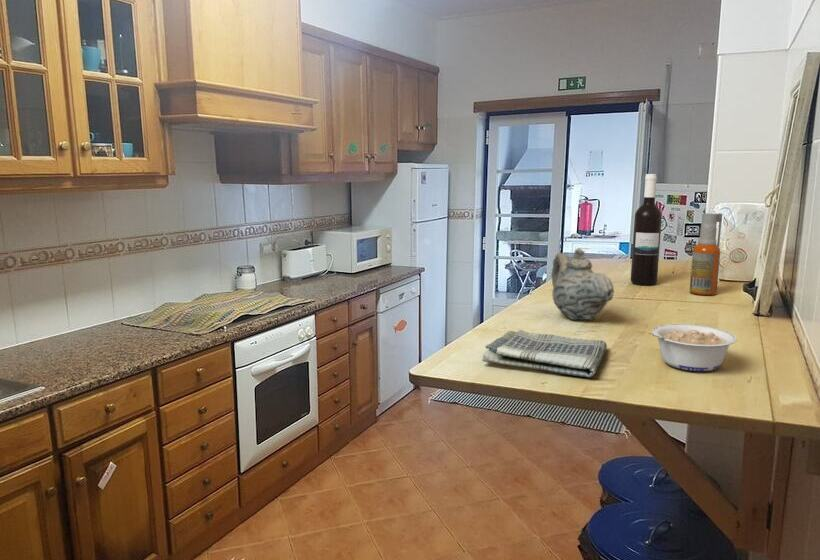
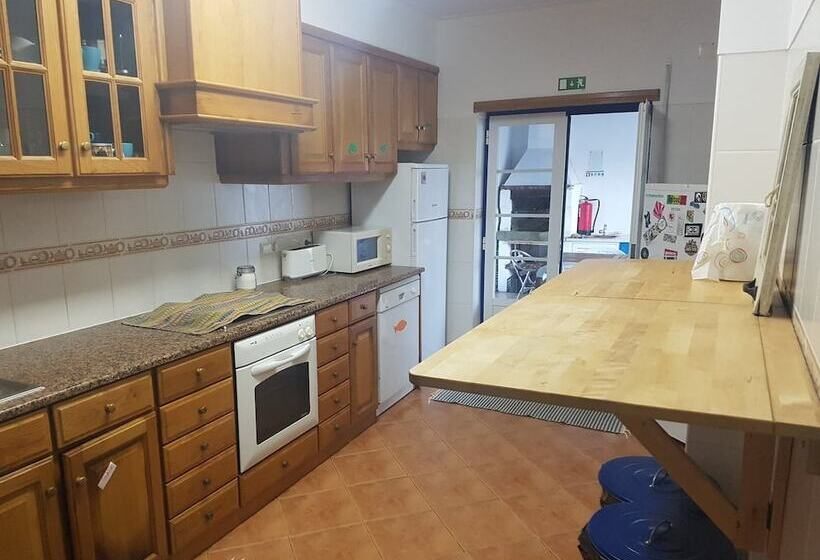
- legume (691, 346)
- wine bottle (647, 229)
- teapot (578, 282)
- spray bottle (708, 253)
- dish towel (545, 348)
